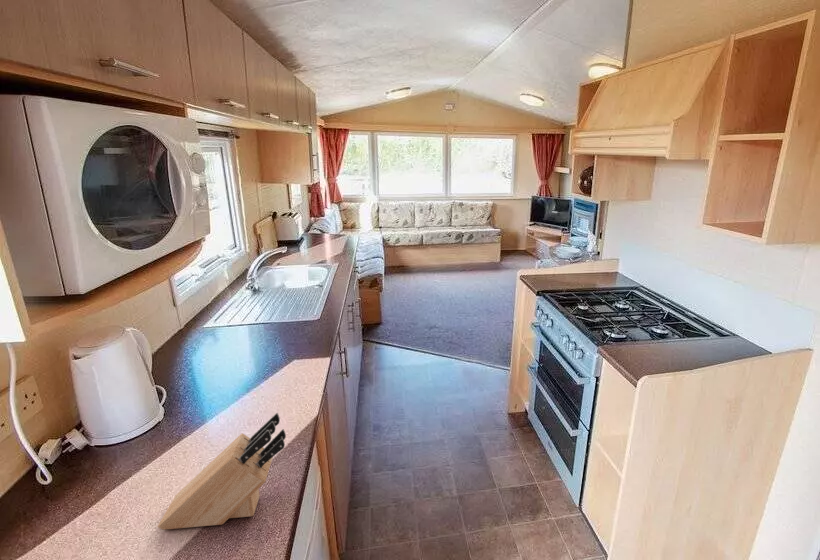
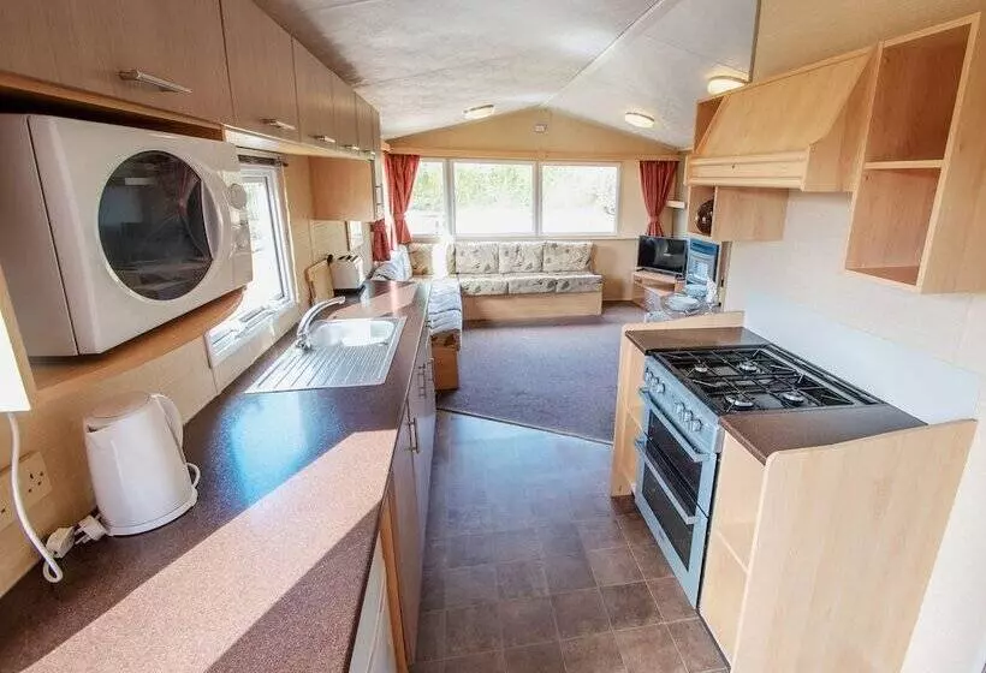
- knife block (225, 467)
